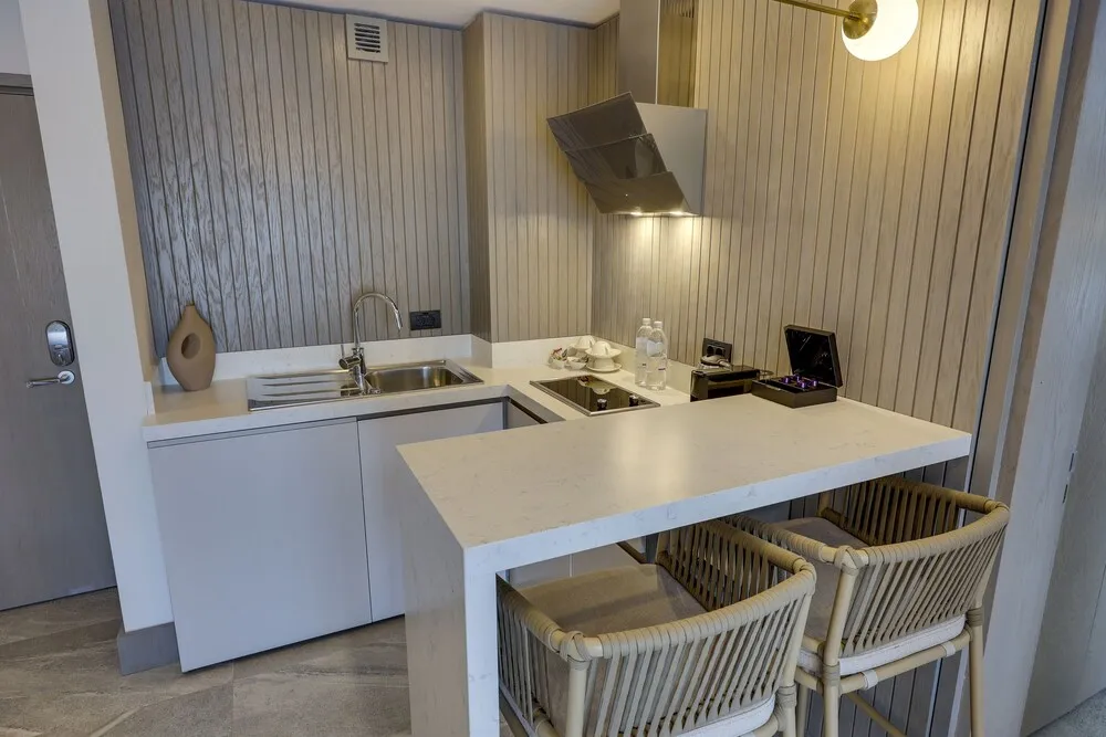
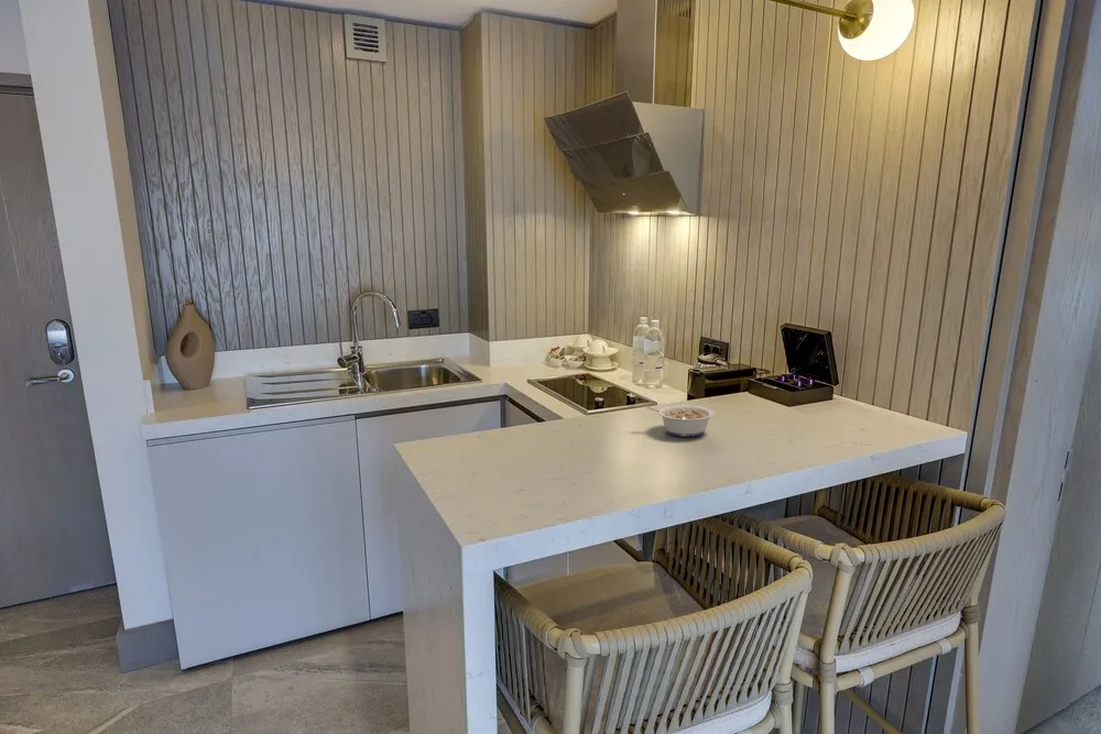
+ legume (684, 419)
